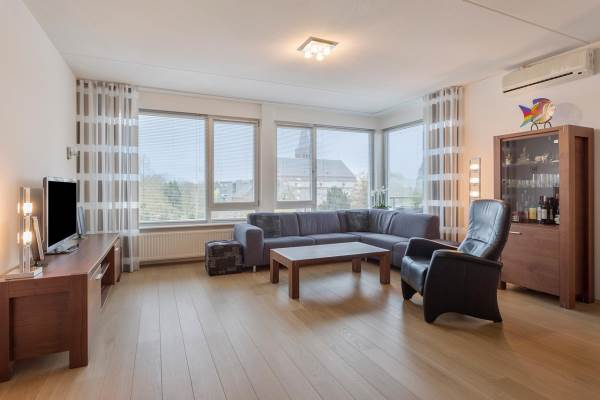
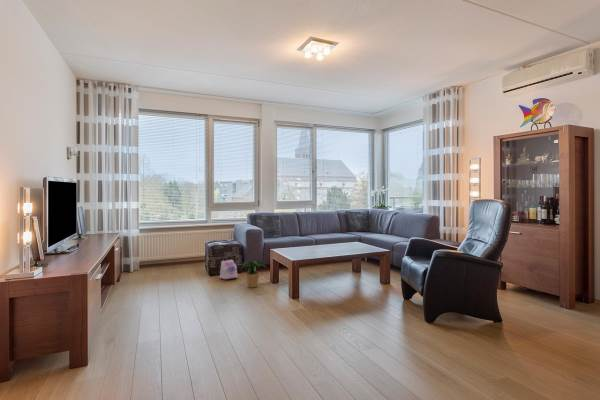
+ potted plant (252, 273)
+ plush toy (229, 269)
